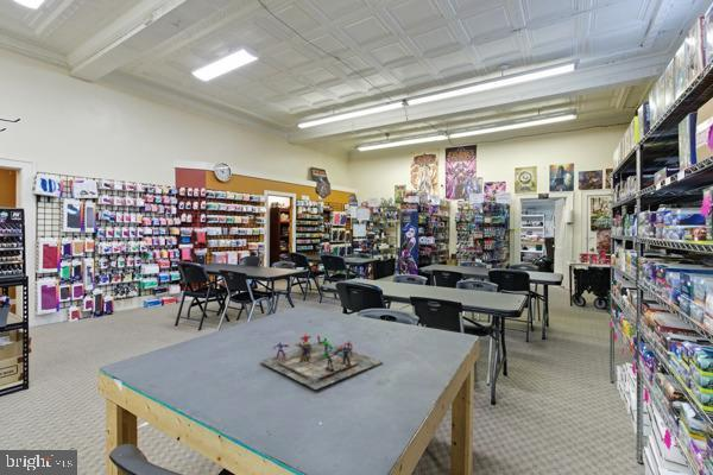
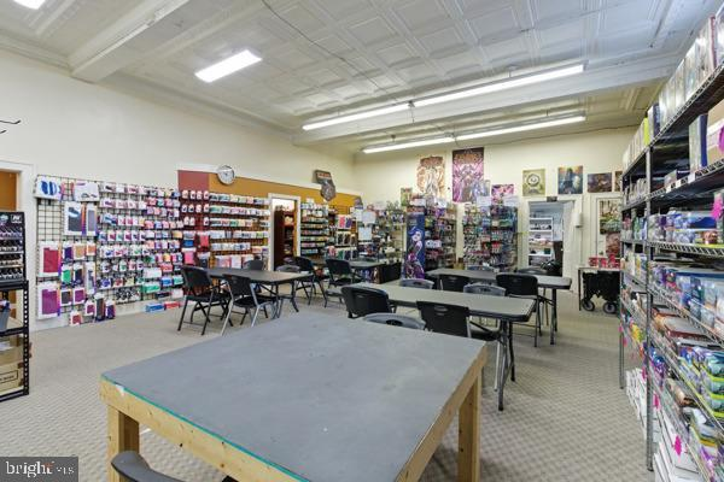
- board game (321, 349)
